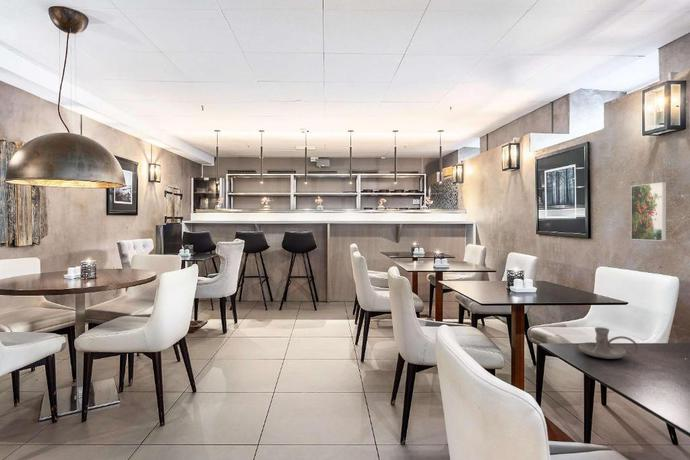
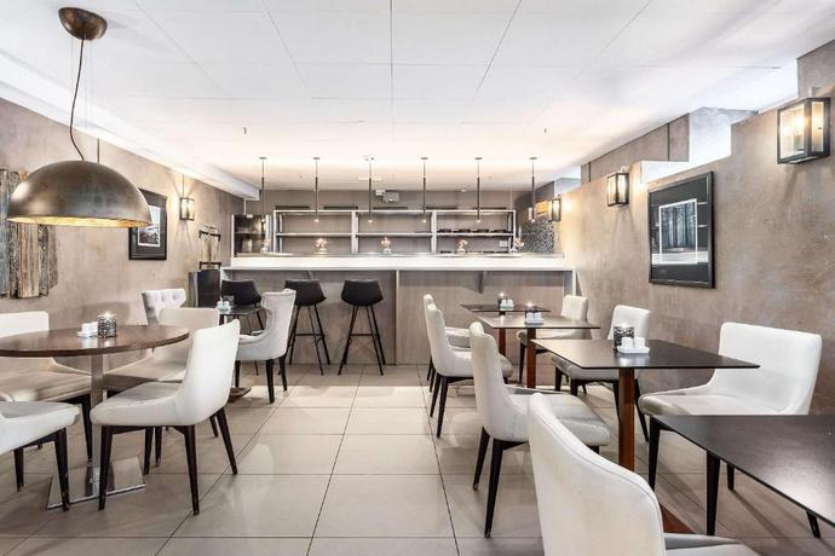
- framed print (647, 212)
- candle holder (607, 342)
